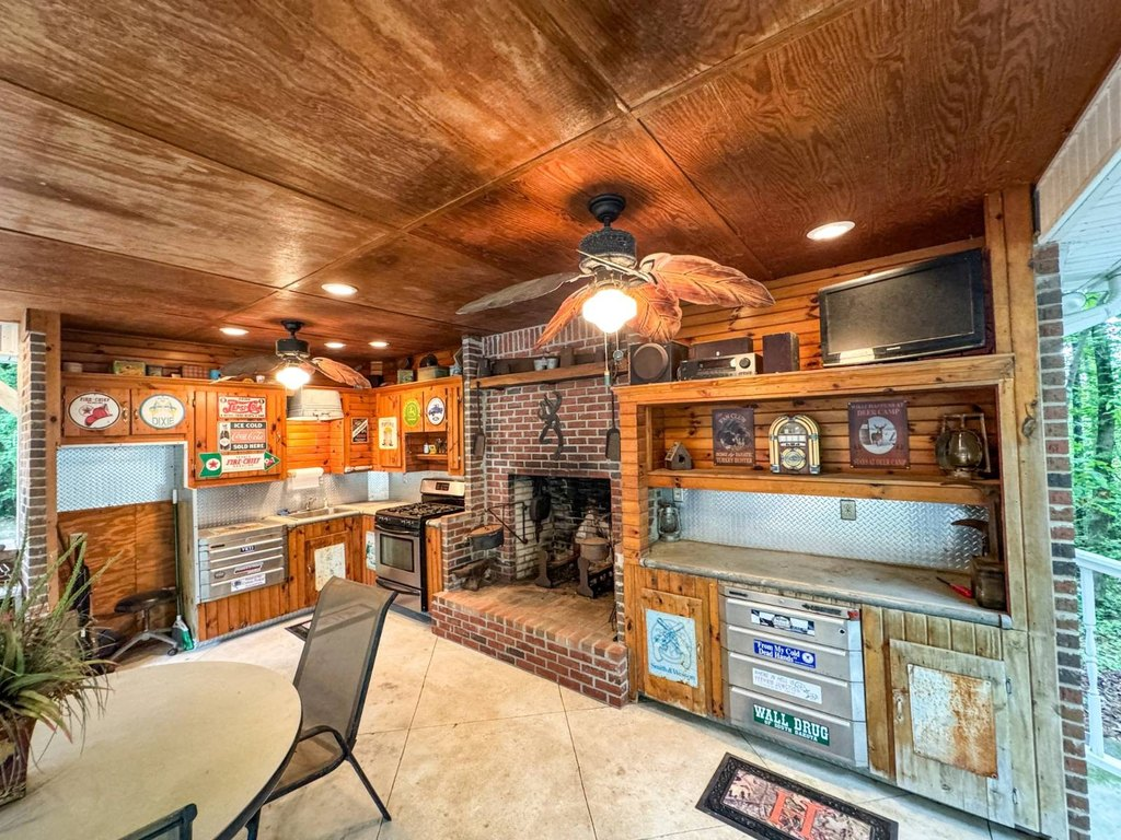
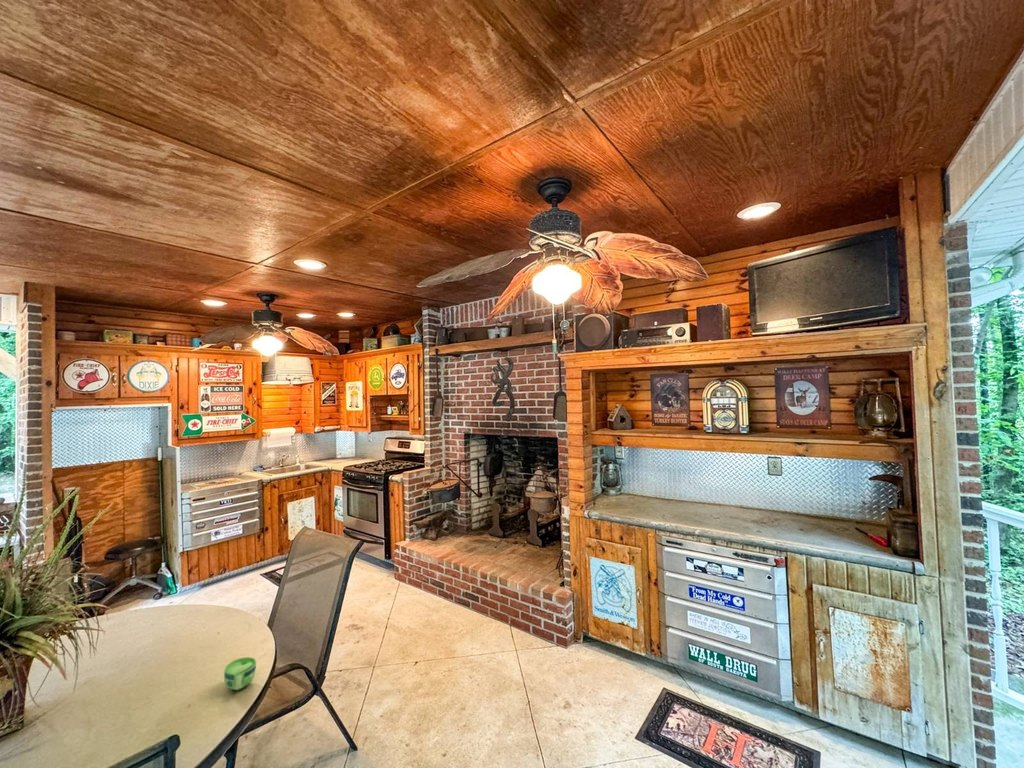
+ cup (241, 676)
